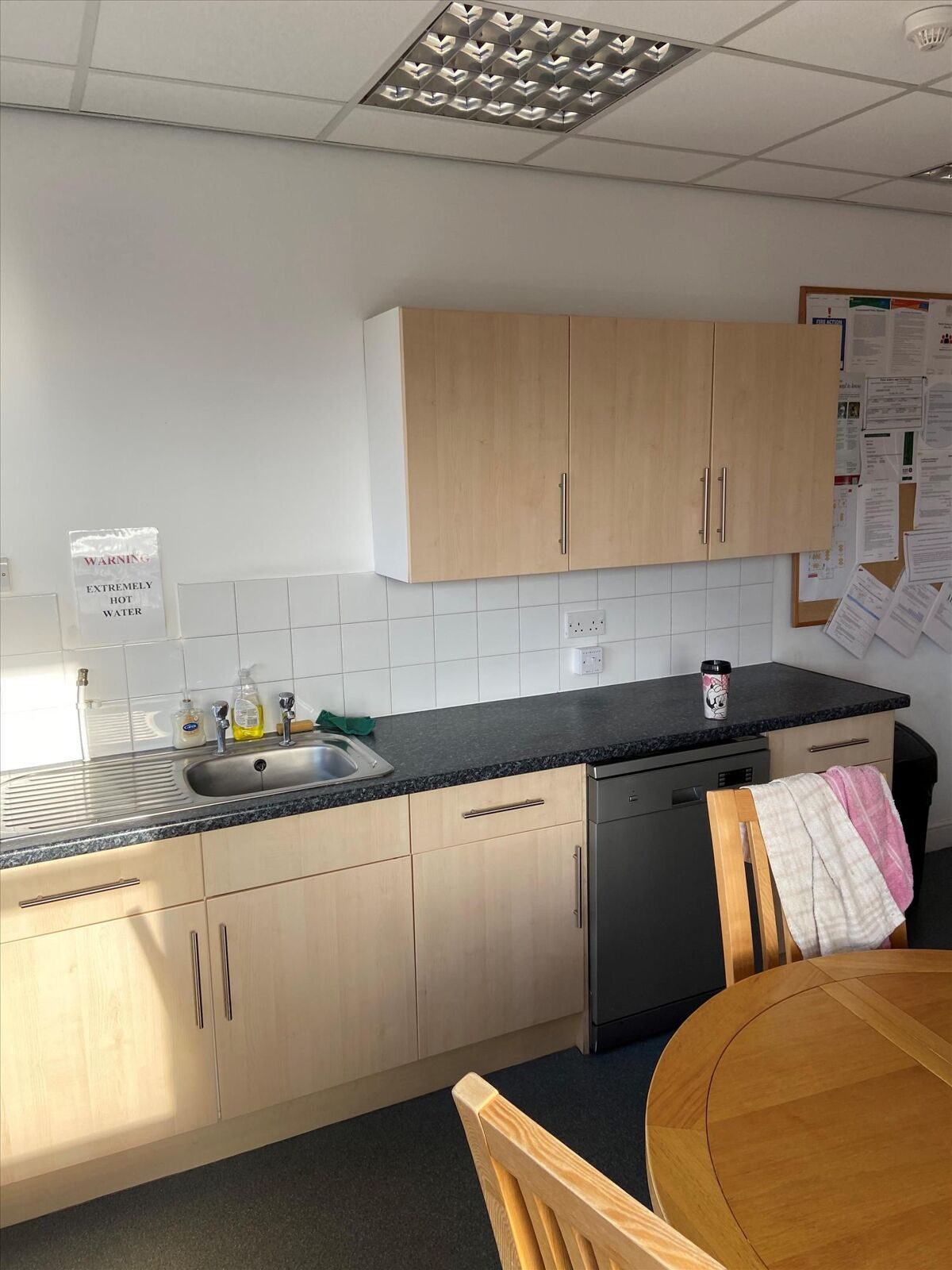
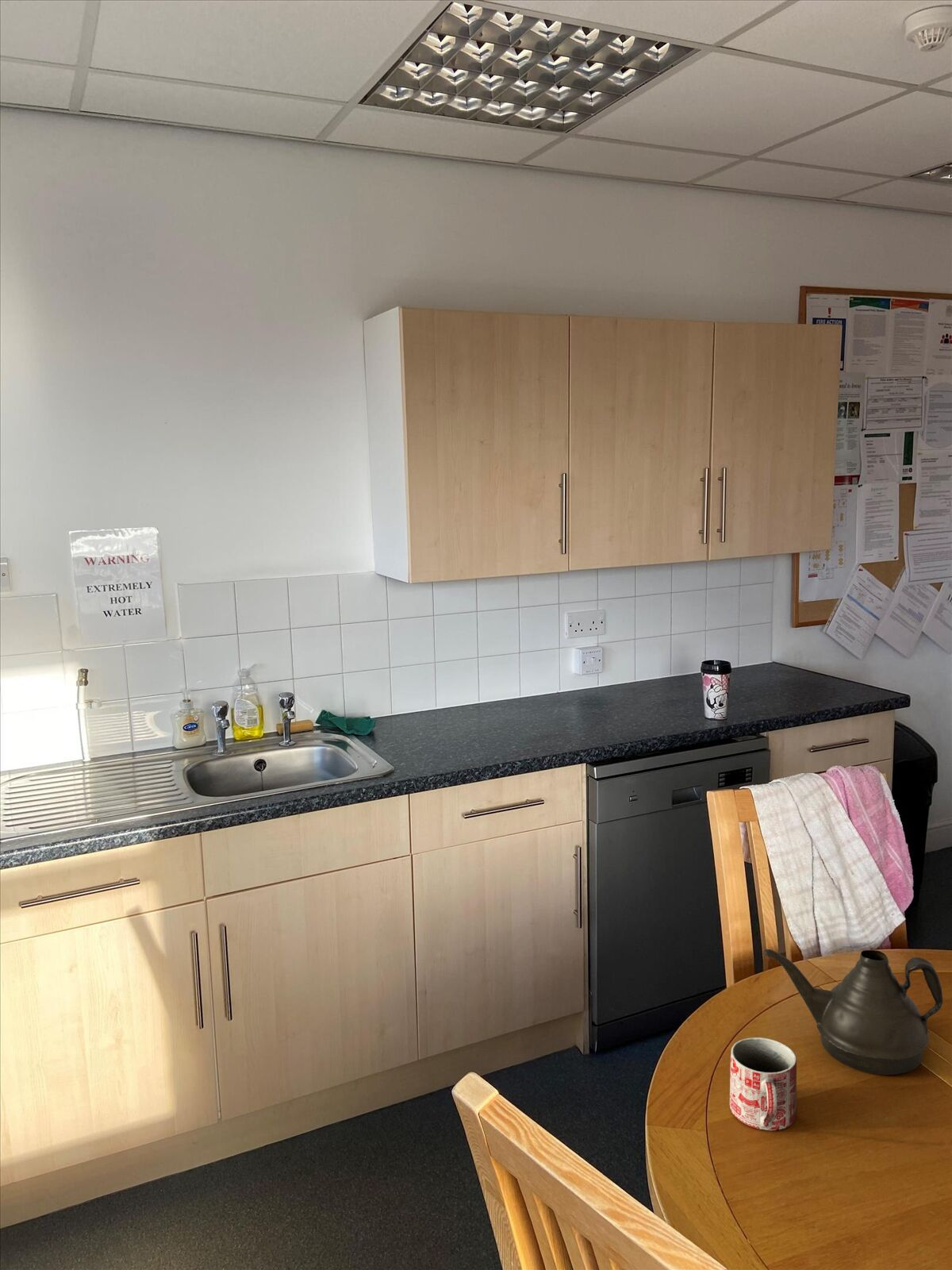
+ teapot (850, 997)
+ mug (761, 1088)
